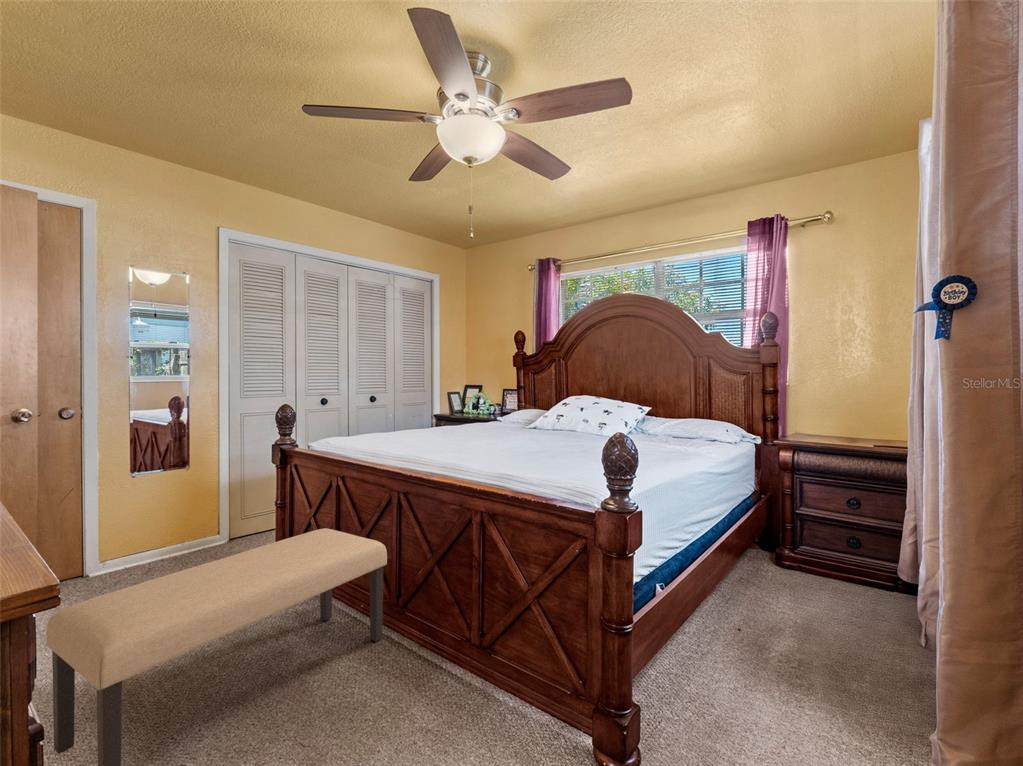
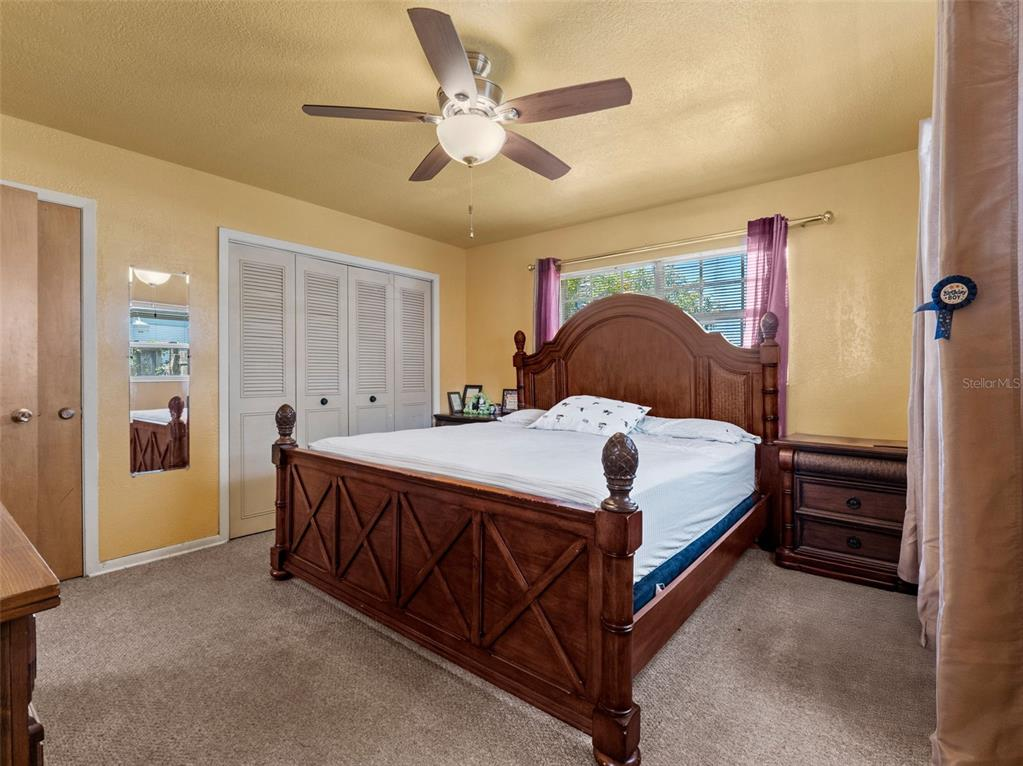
- bench (247, 624)
